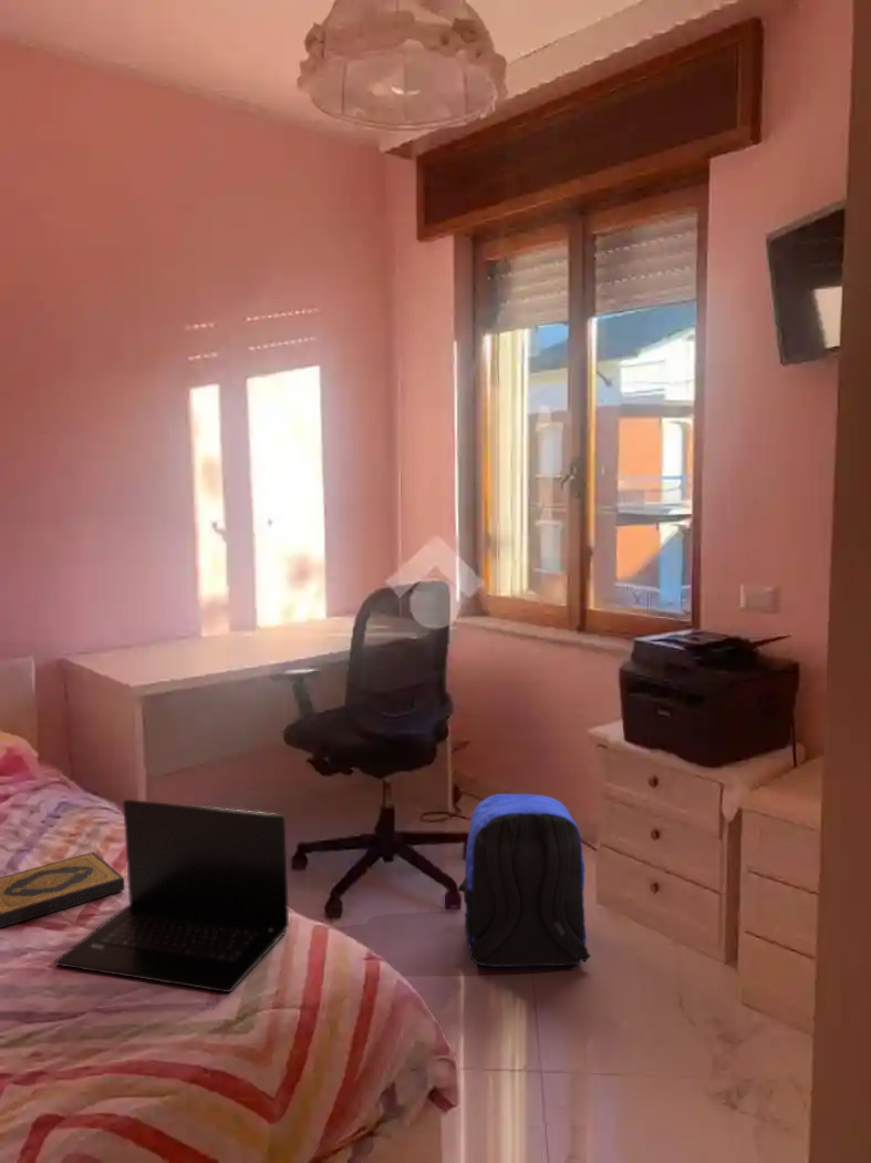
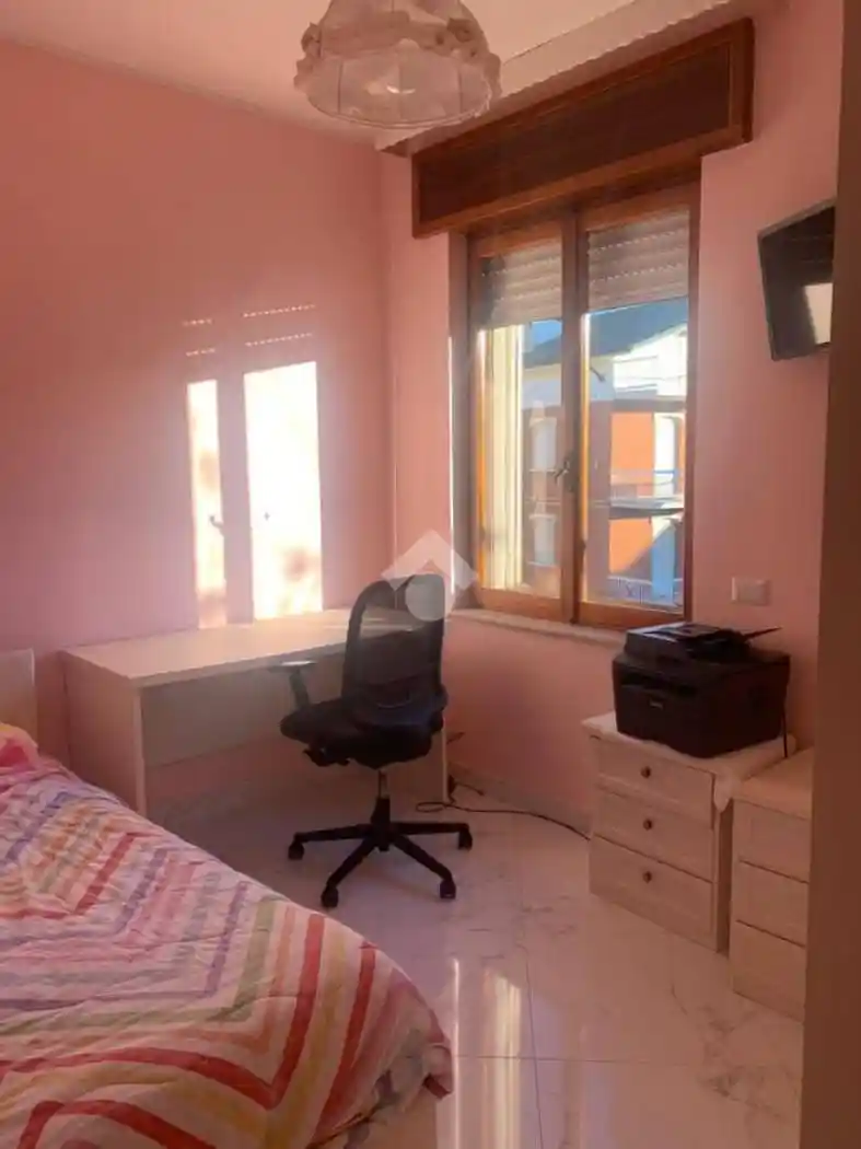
- backpack (518, 868)
- laptop (173, 887)
- hardback book (50, 887)
